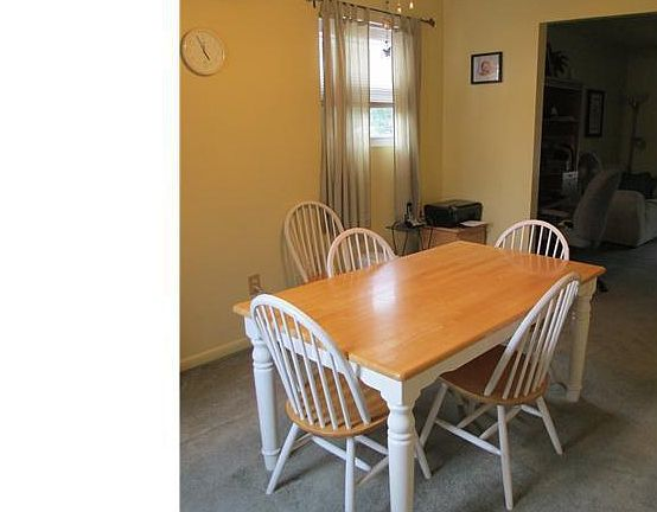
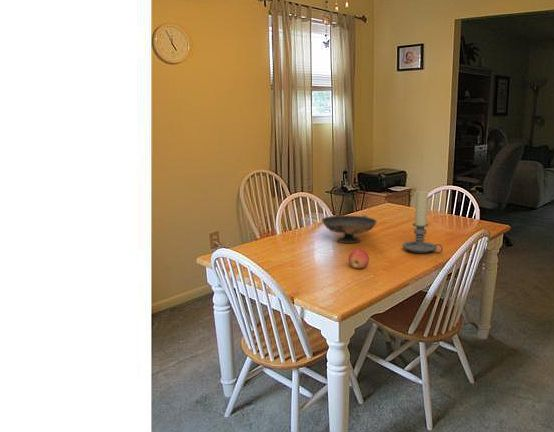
+ decorative bowl (348, 230)
+ candle holder (423, 221)
+ apple (358, 258)
